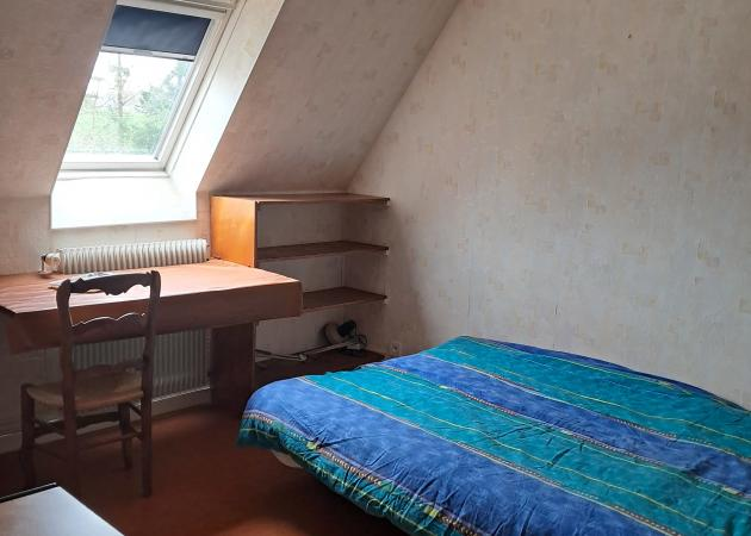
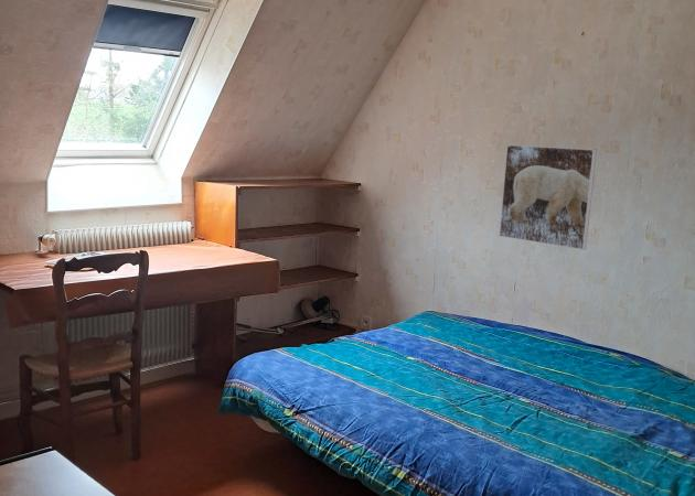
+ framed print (545, 195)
